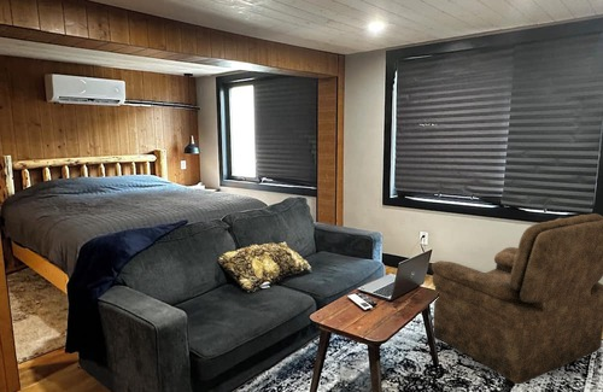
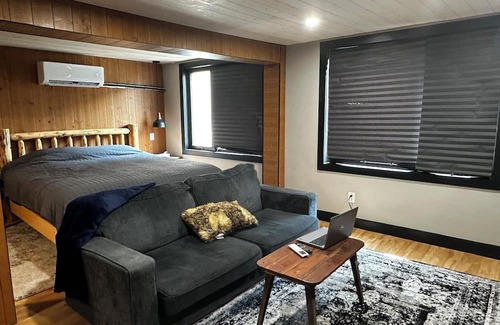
- armchair (519, 277)
